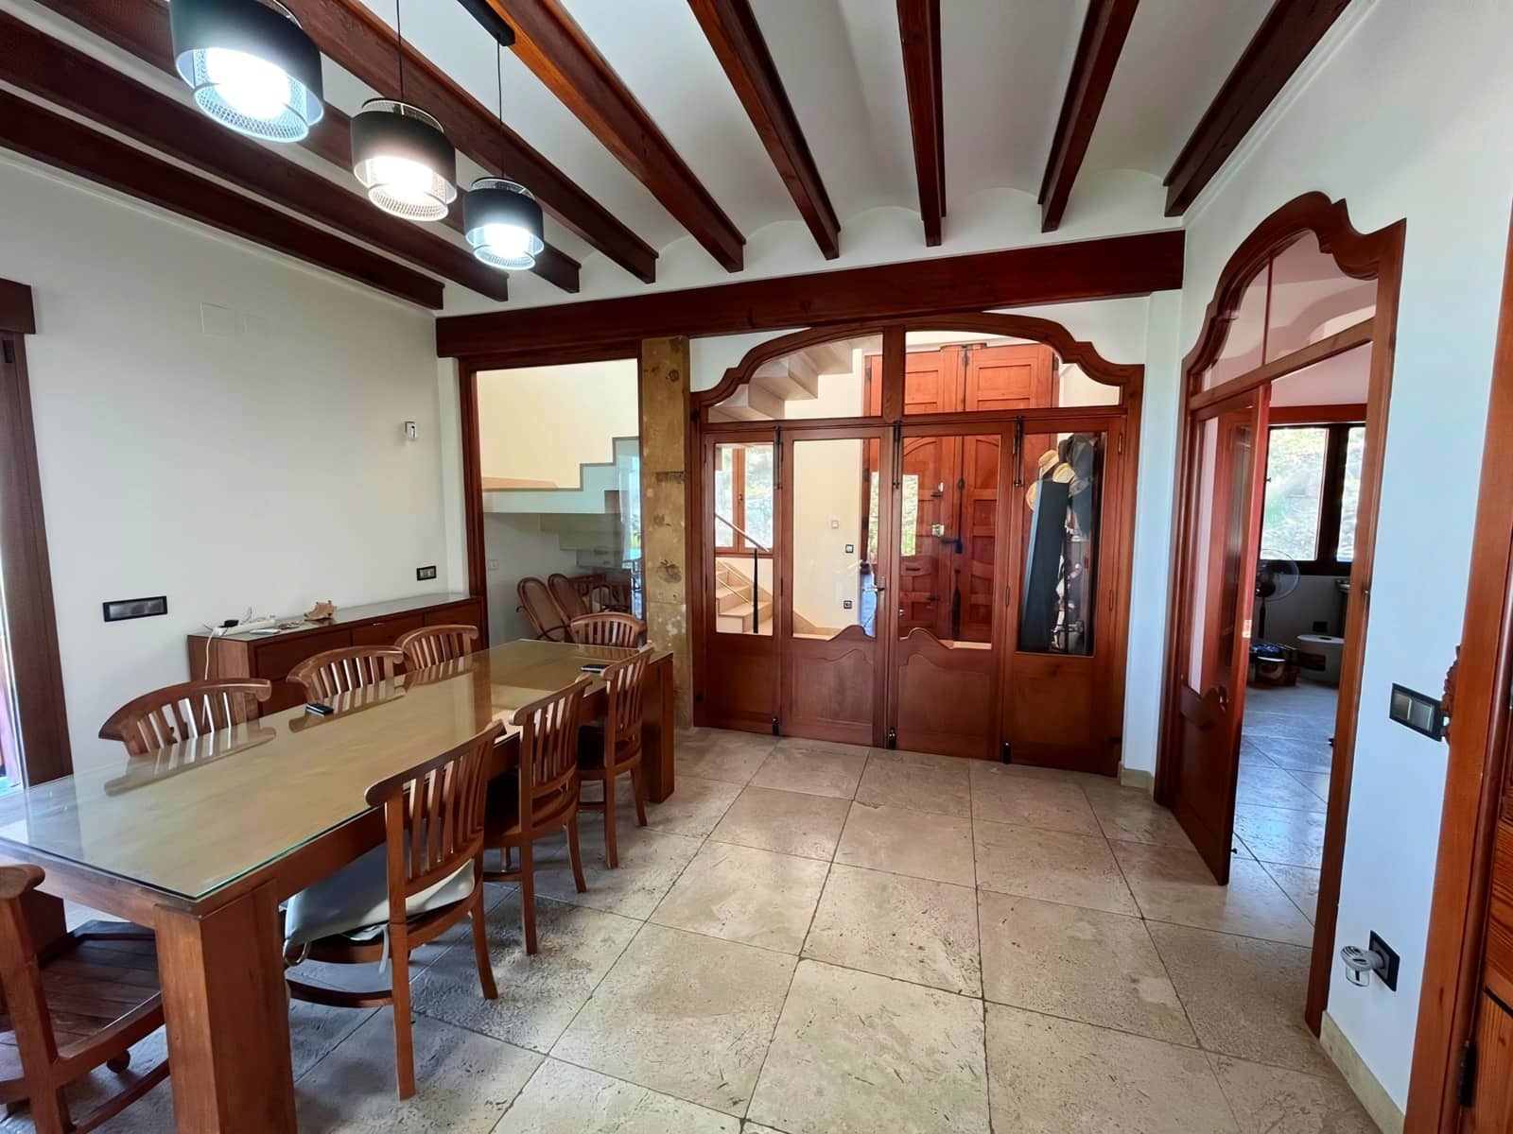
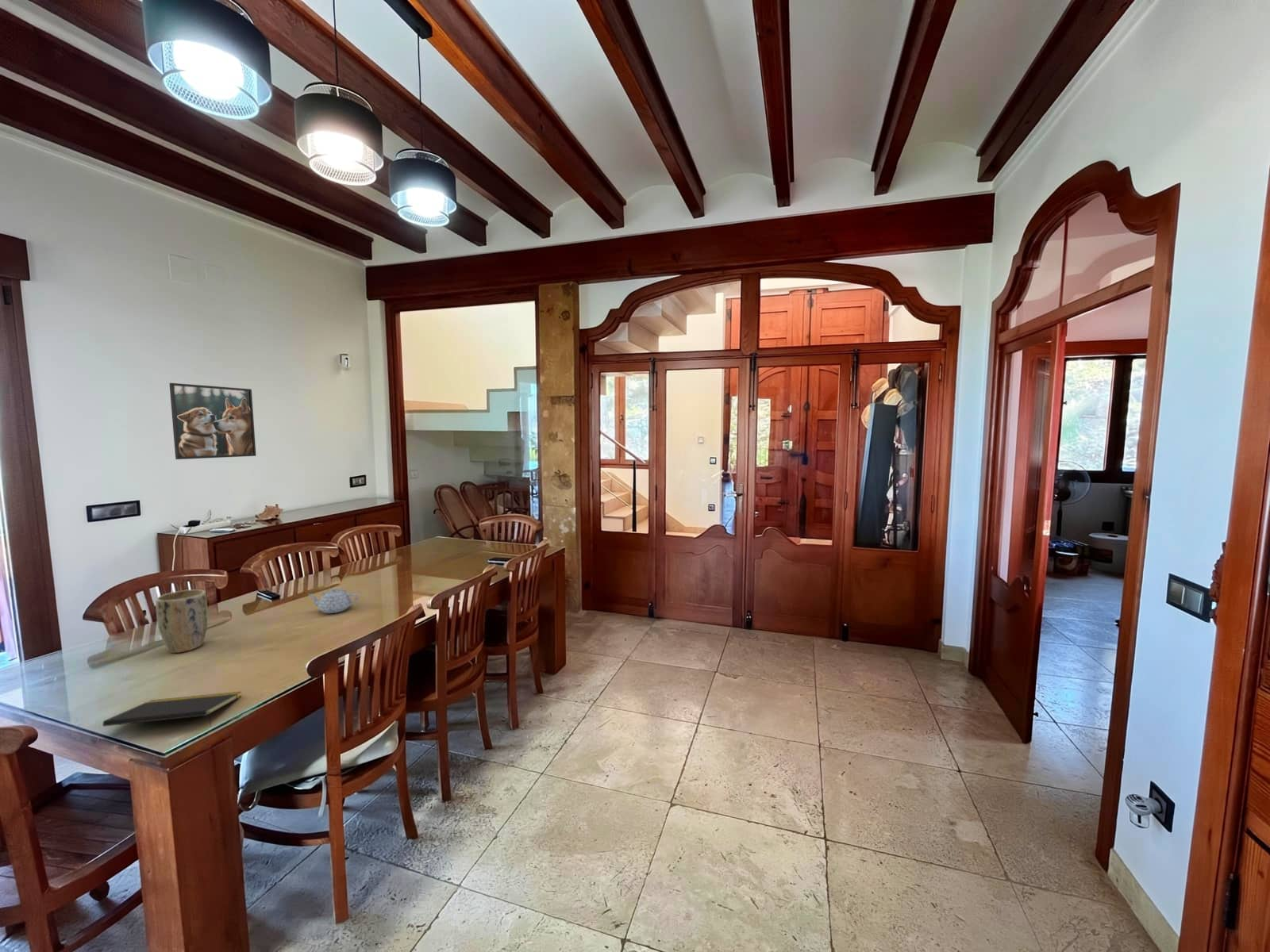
+ plant pot (183, 621)
+ teapot (333, 599)
+ notepad (177, 708)
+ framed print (215, 422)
